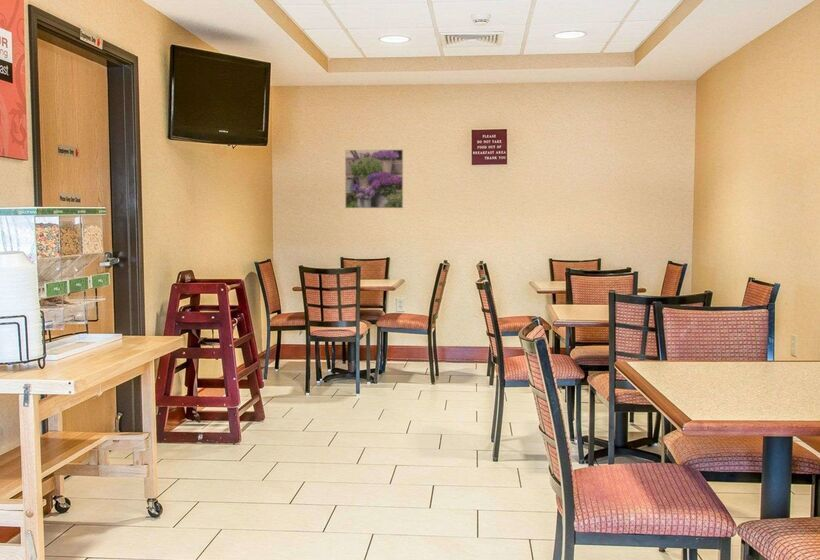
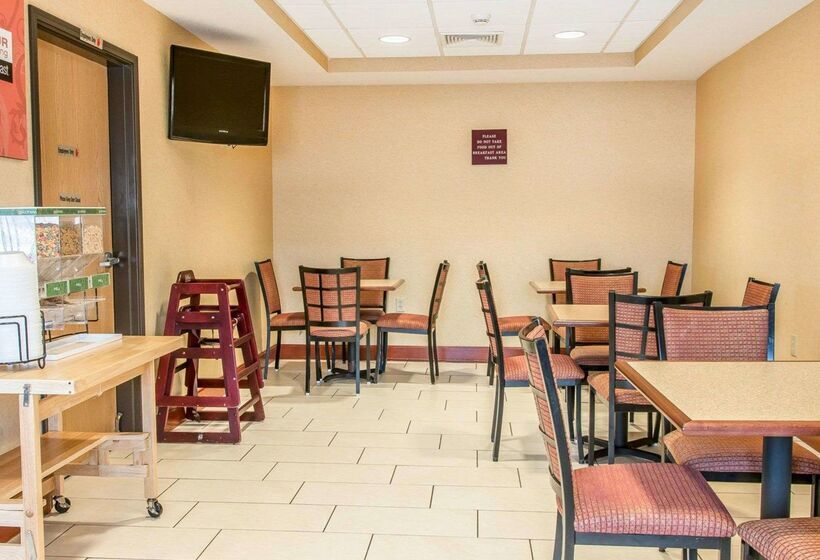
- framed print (374, 179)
